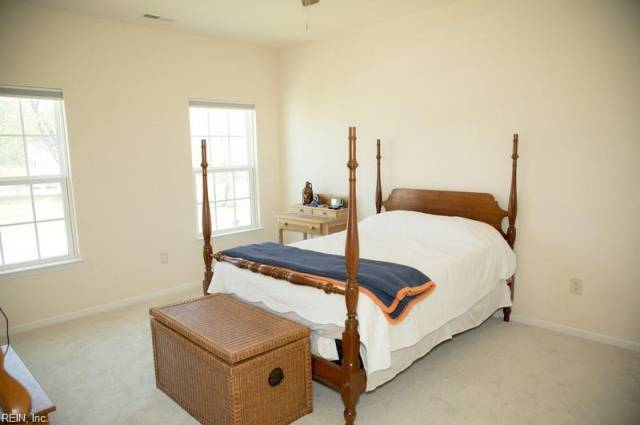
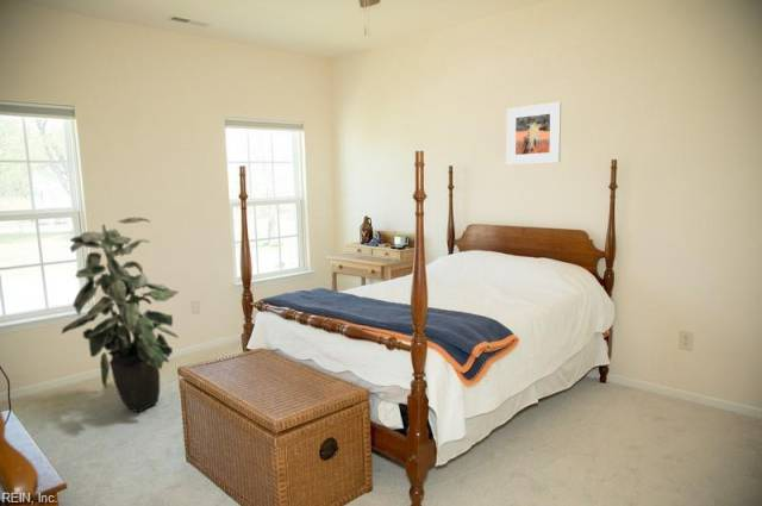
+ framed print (532, 135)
+ indoor plant (129, 317)
